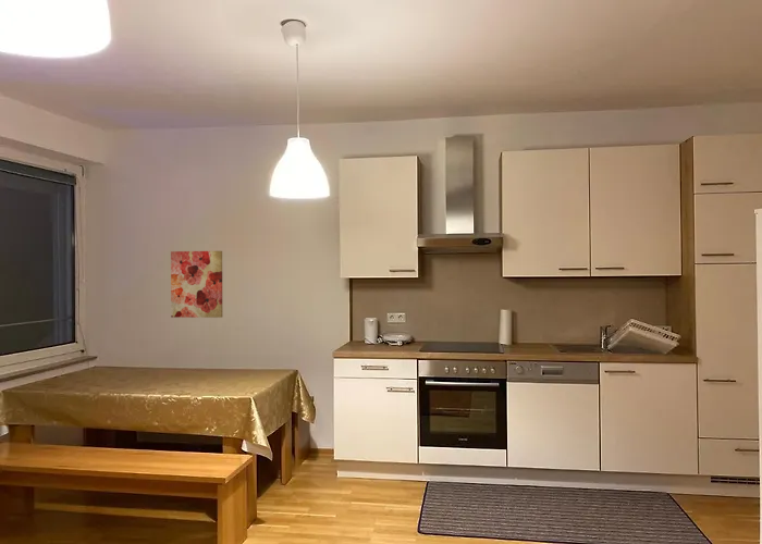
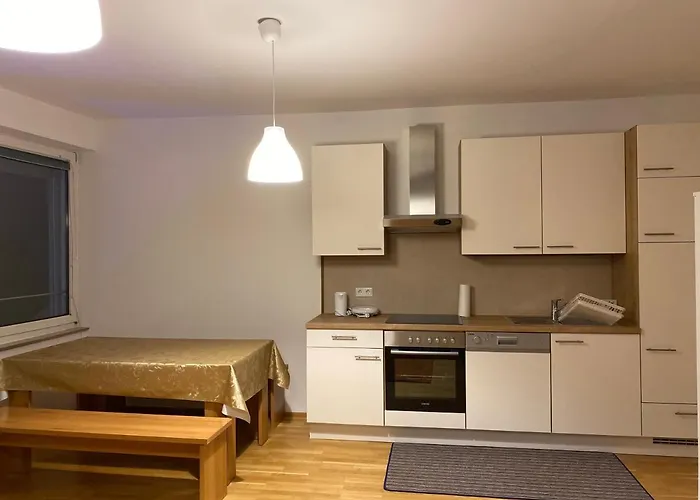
- wall art (196, 284)
